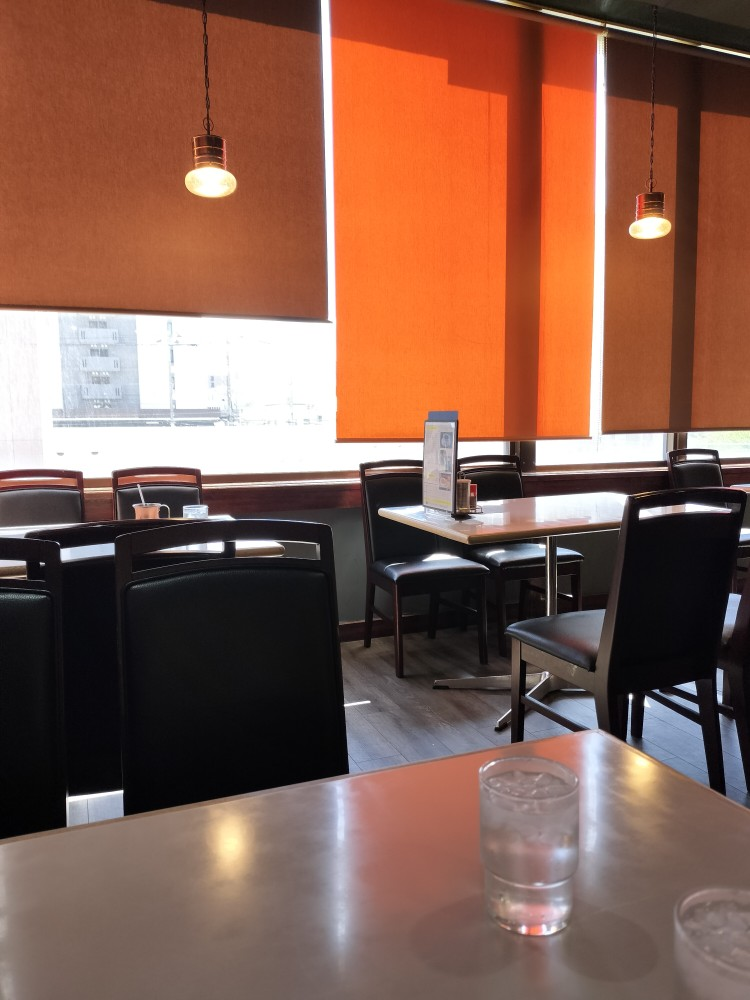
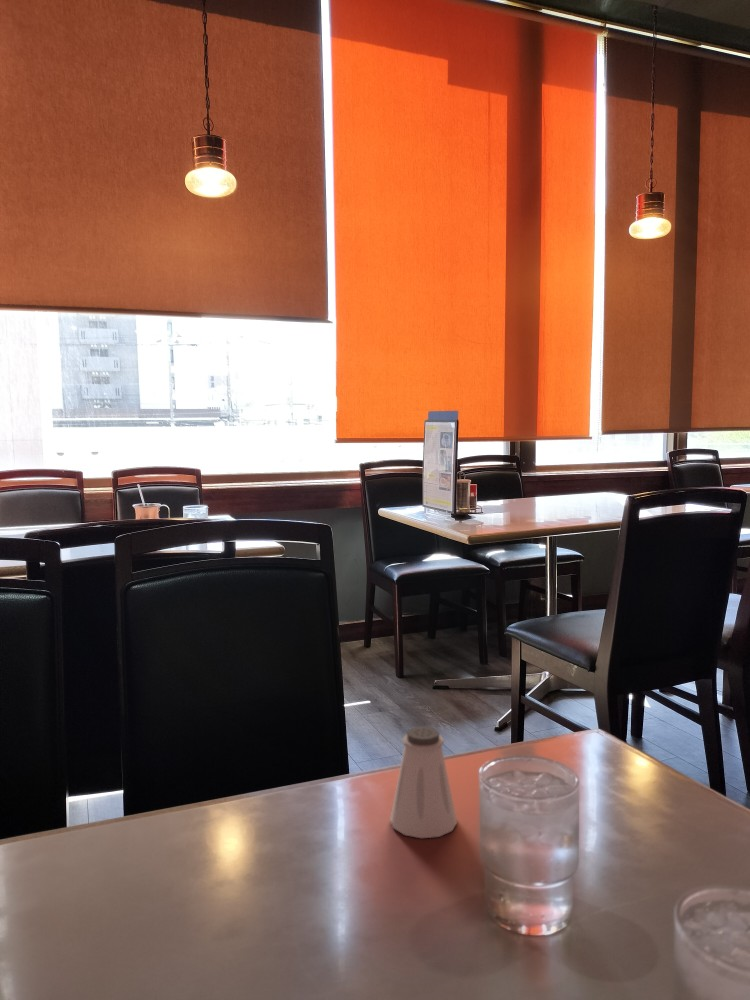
+ saltshaker (423, 777)
